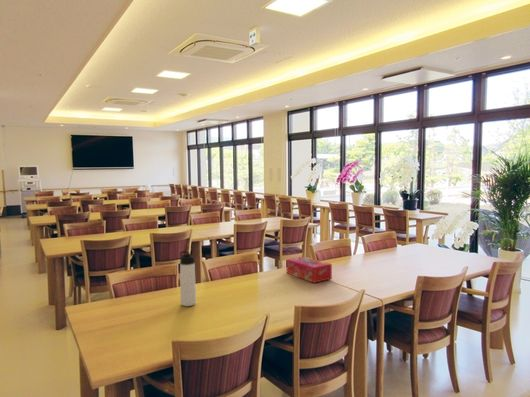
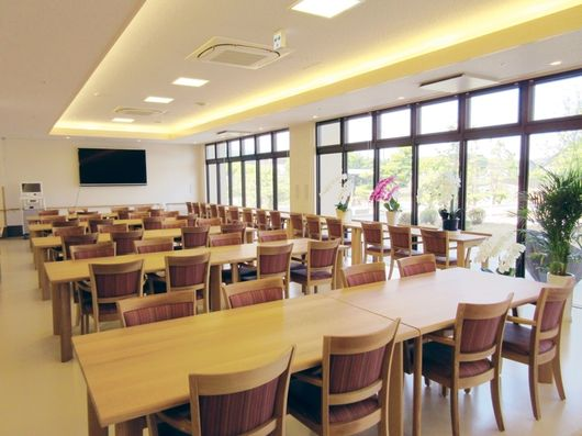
- thermos bottle (186, 278)
- tissue box (308, 268)
